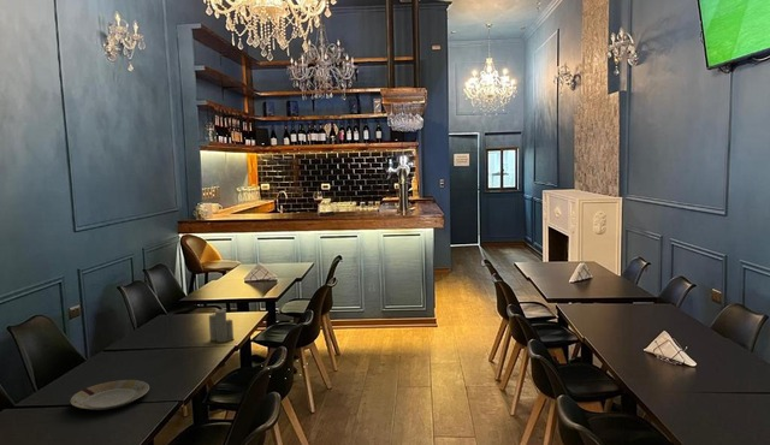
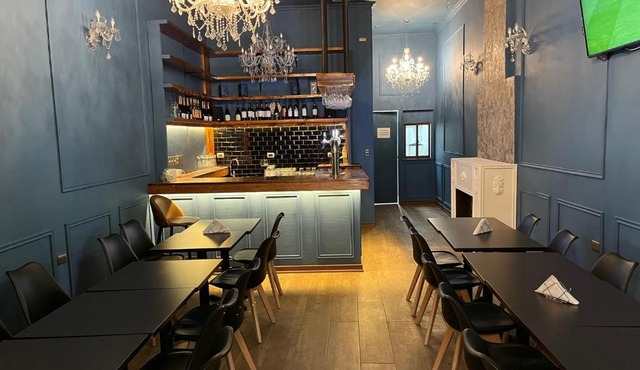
- candle (220, 322)
- plate (111, 396)
